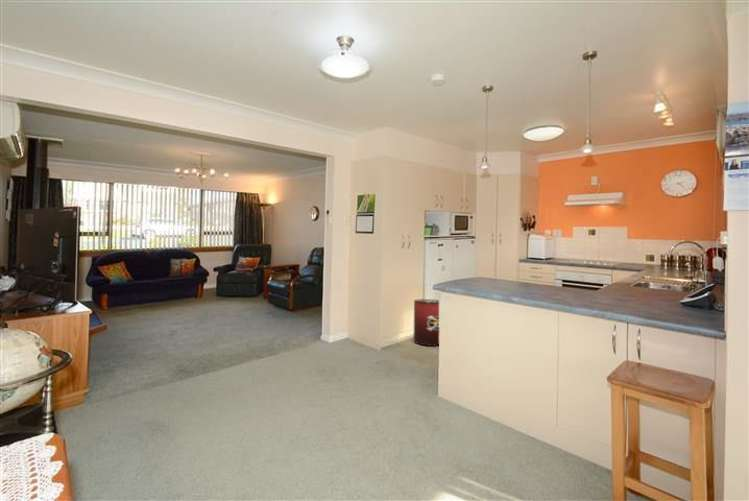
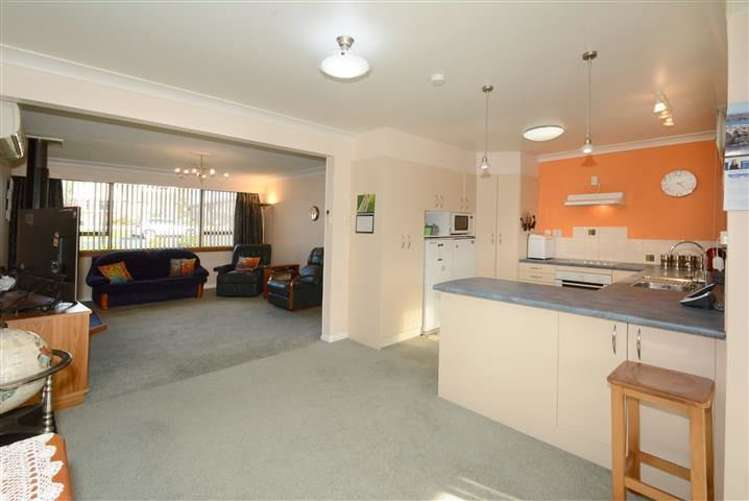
- waste bin (429, 321)
